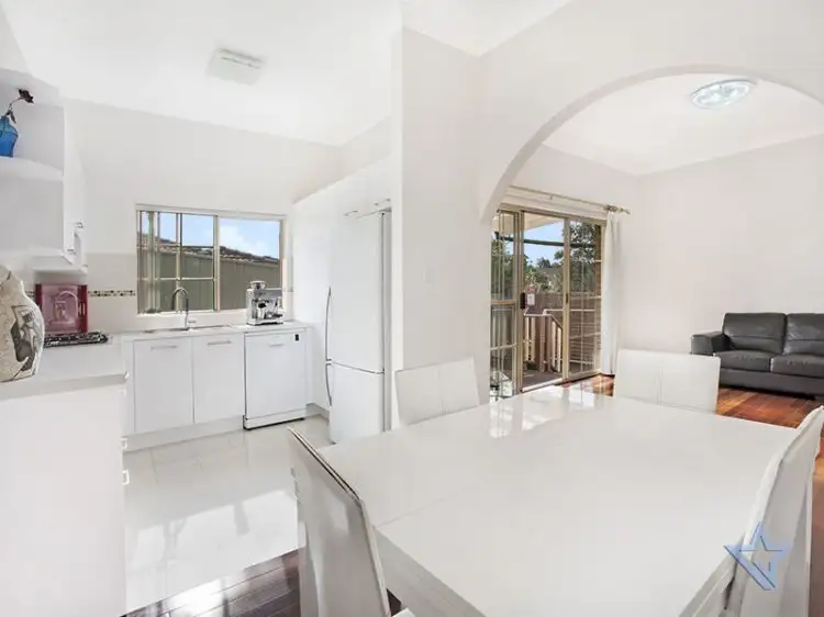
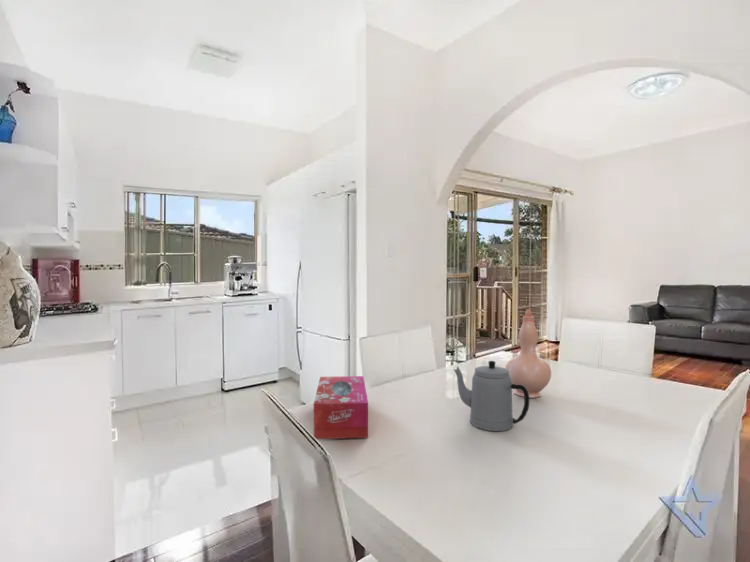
+ tissue box (341, 403)
+ vase (527, 351)
+ teapot (488, 391)
